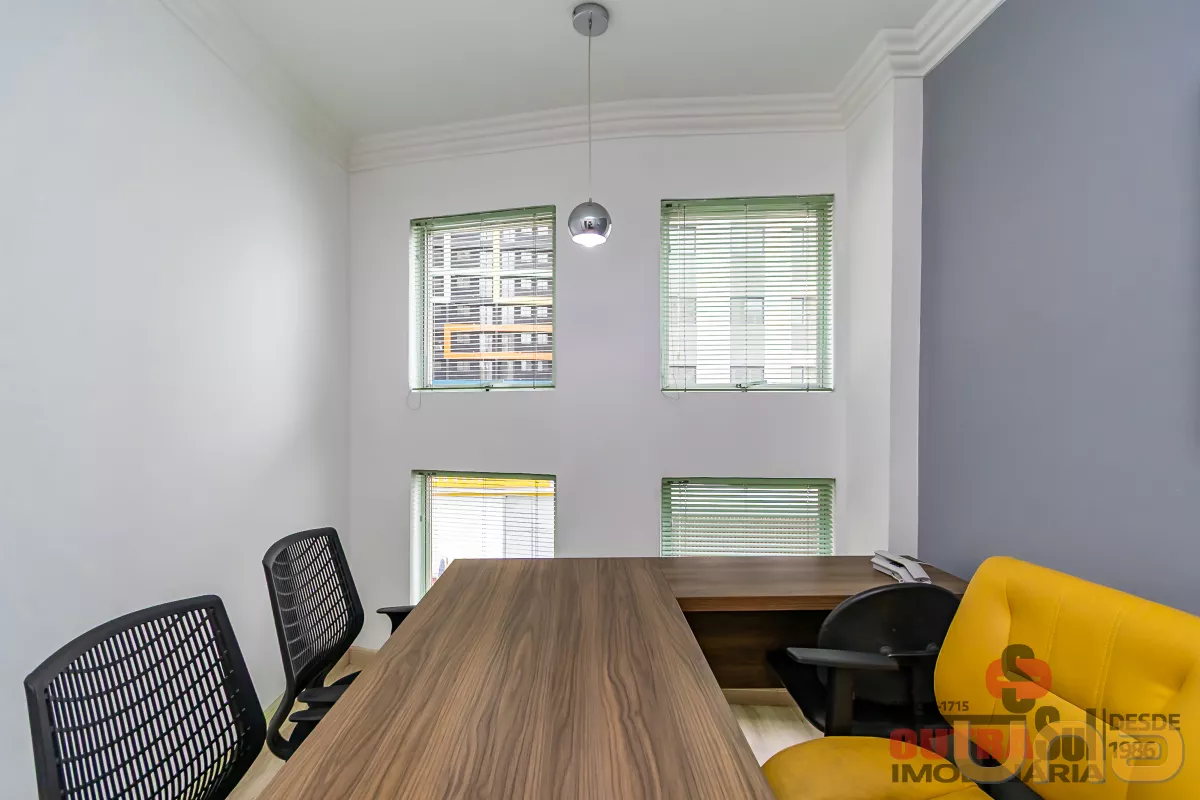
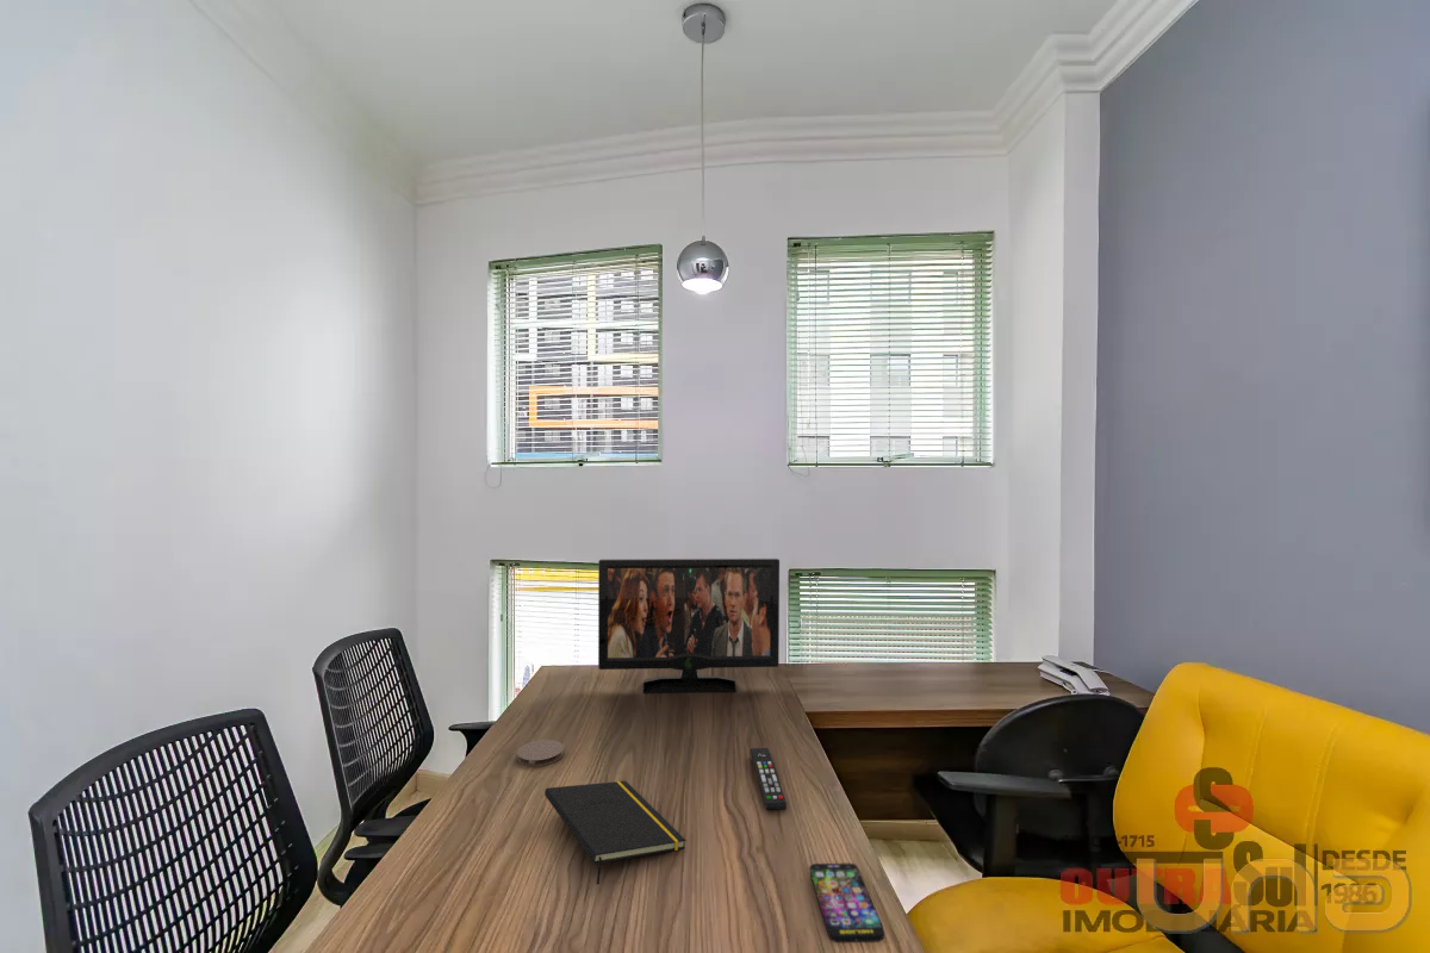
+ flat panel tv (689, 623)
+ remote control (766, 776)
+ coaster (540, 752)
+ notepad (611, 816)
+ smartphone (844, 899)
